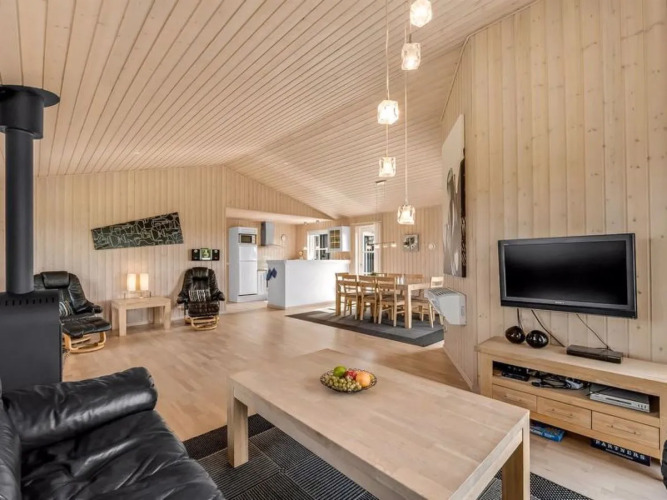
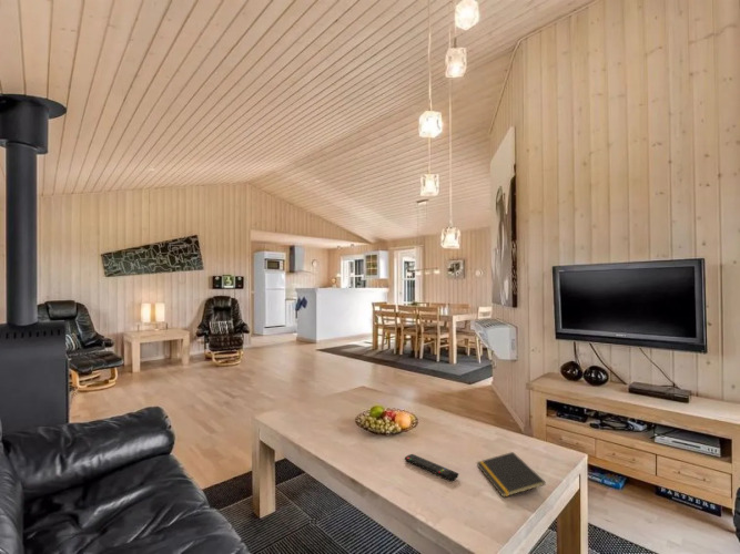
+ remote control (429, 466)
+ notepad (508, 472)
